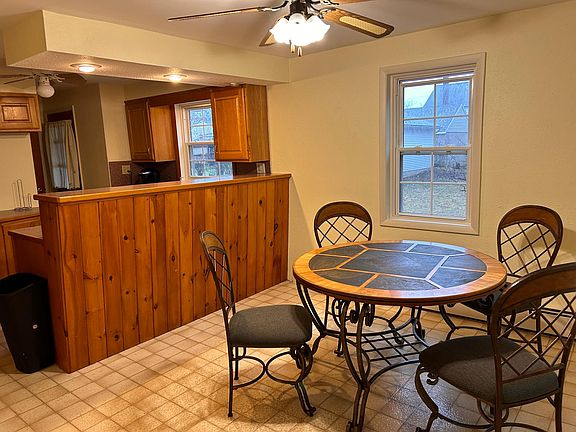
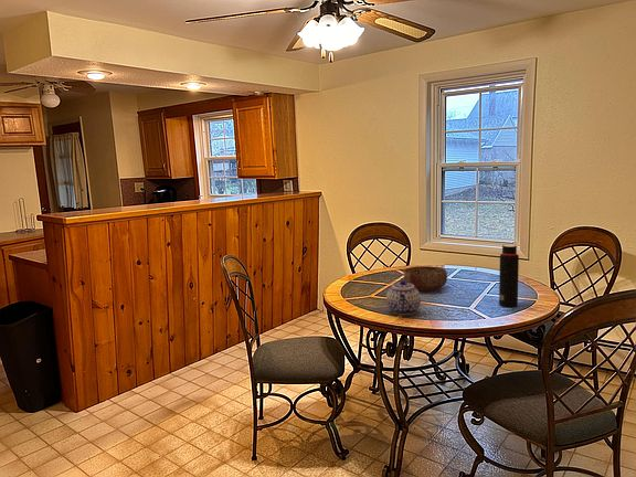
+ bowl (425, 278)
+ teapot (403, 295)
+ water bottle (508, 275)
